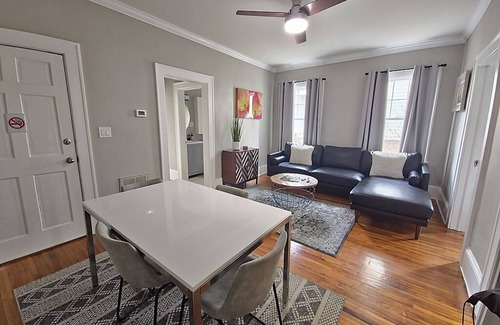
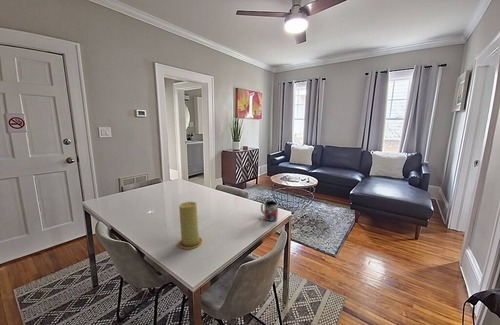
+ mug (268, 209)
+ candle (189, 223)
